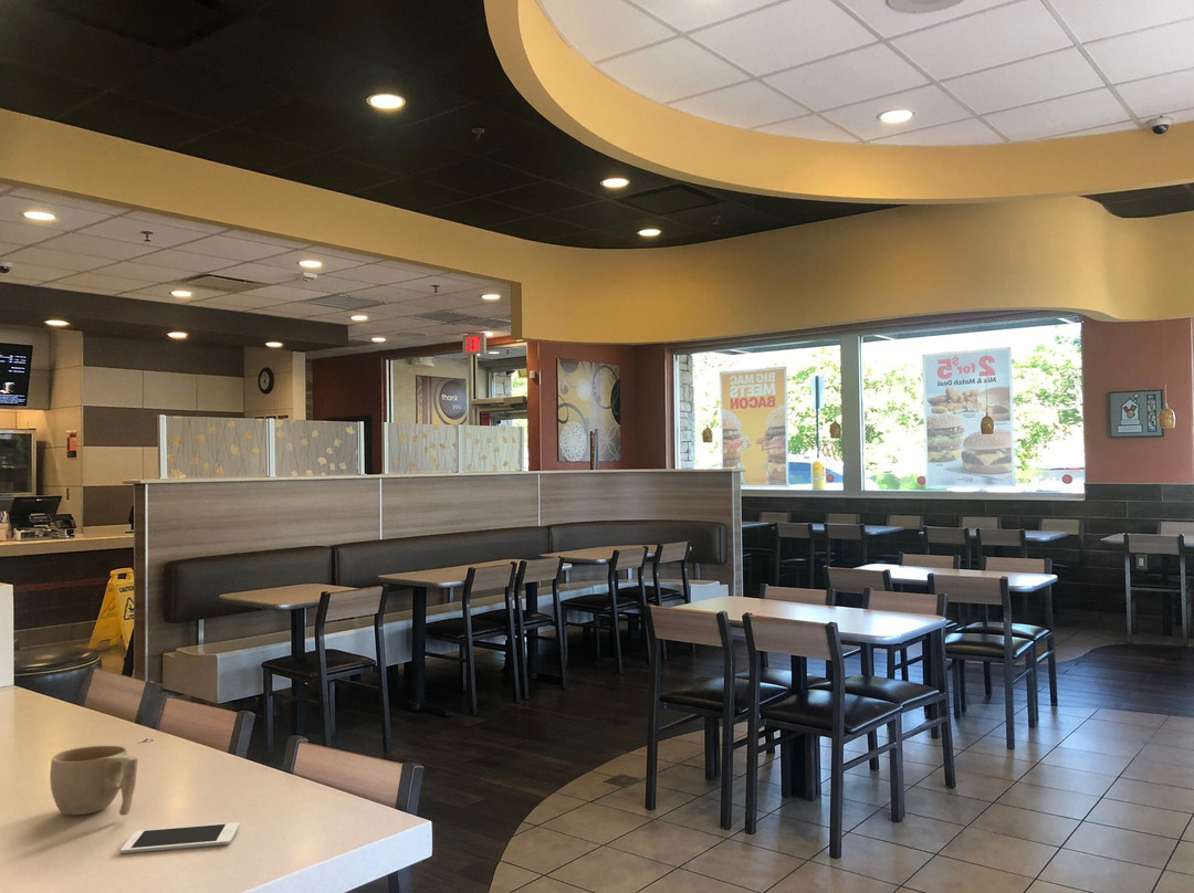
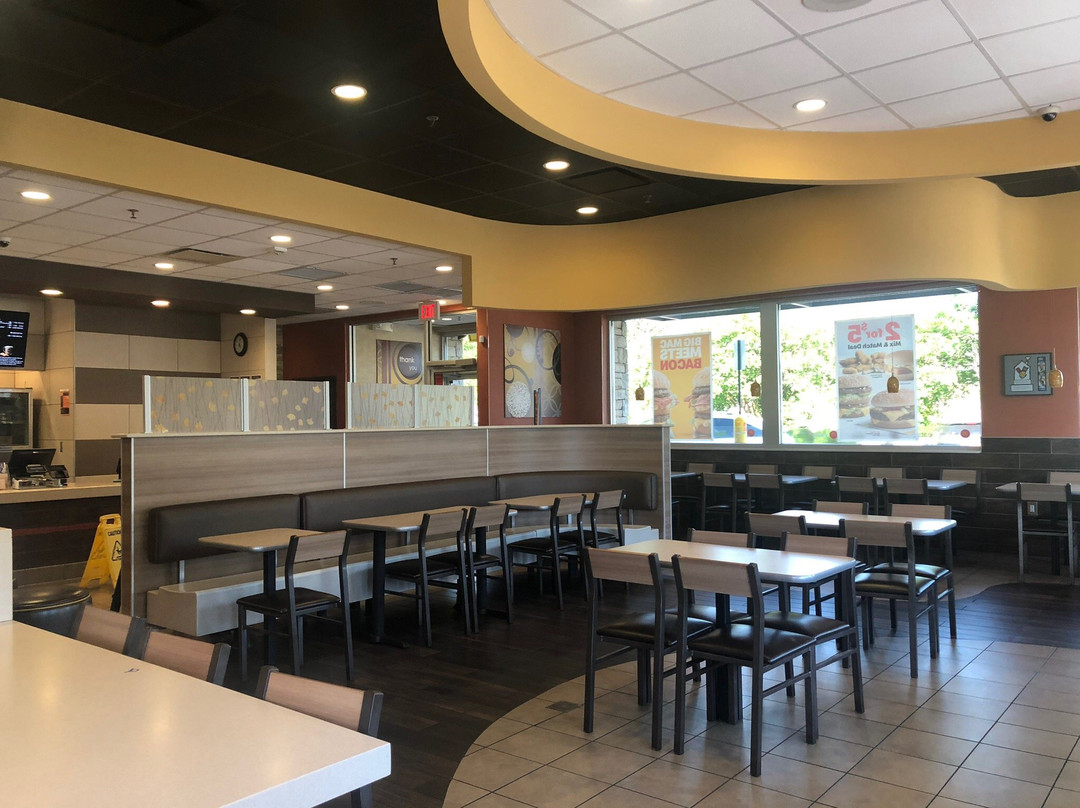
- cell phone (181, 837)
- cup (97, 782)
